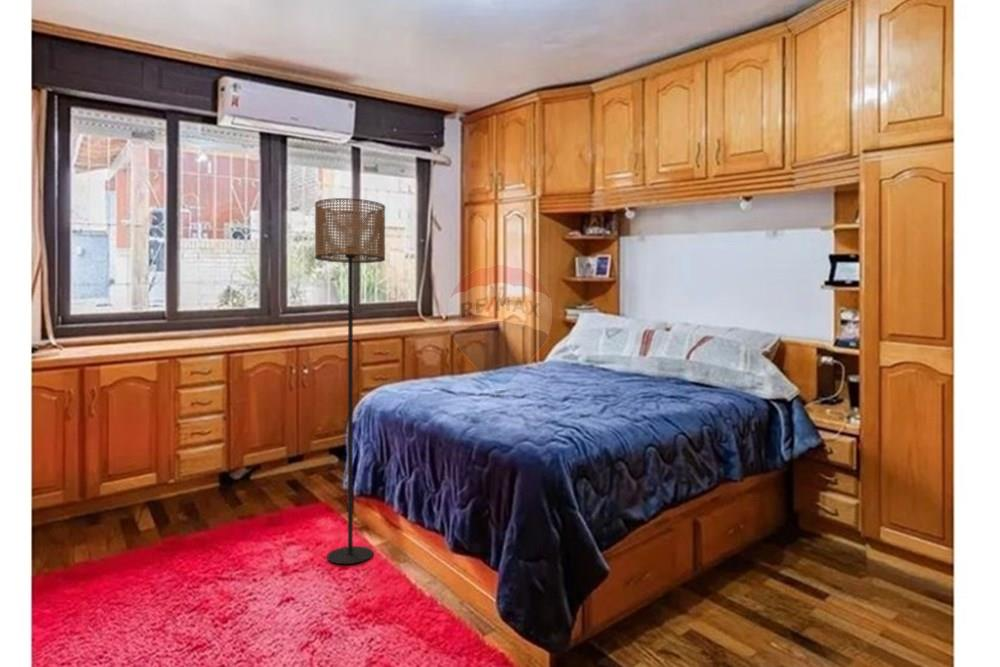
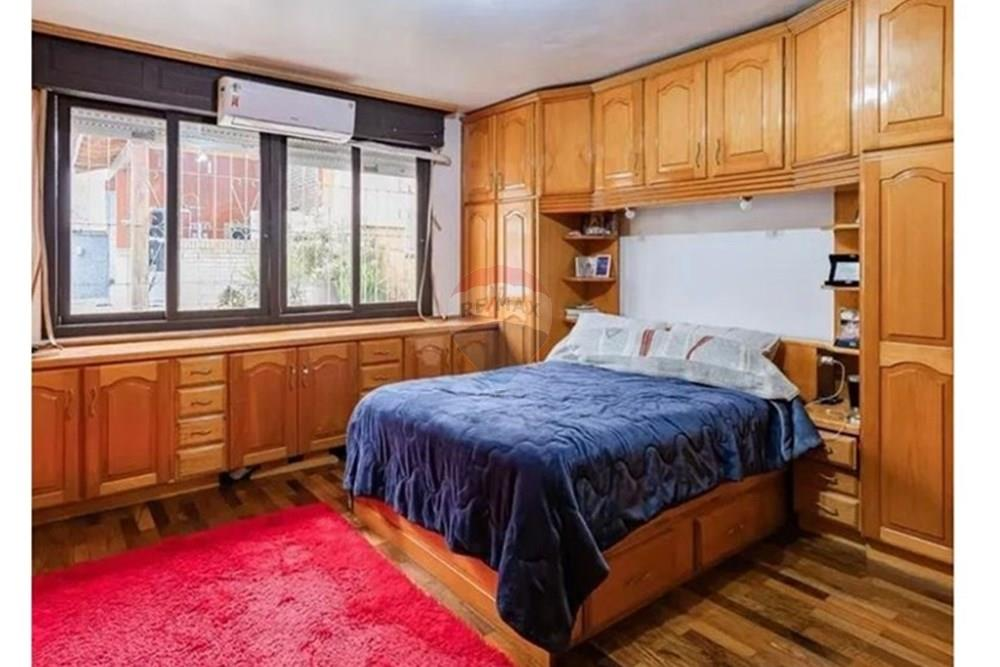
- floor lamp (350, 380)
